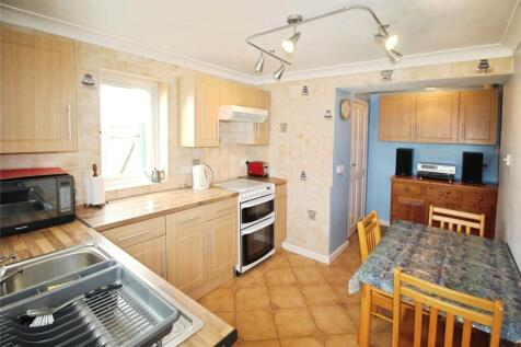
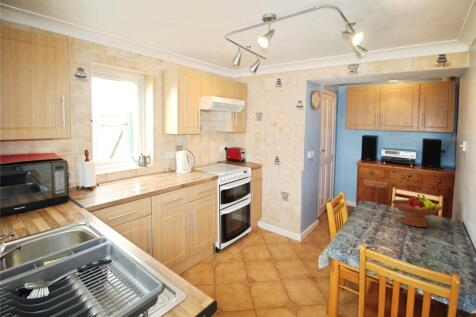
+ fruit bowl (415, 210)
